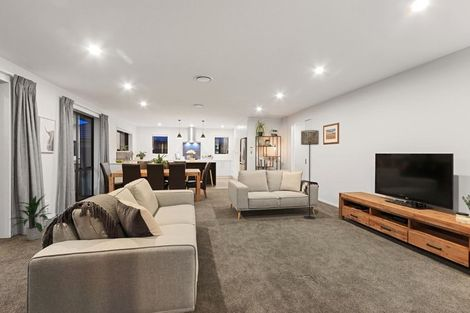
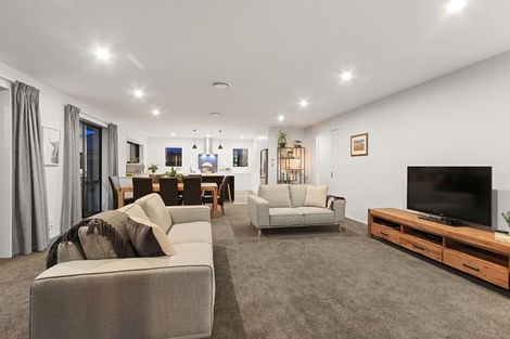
- floor lamp (309, 174)
- indoor plant (33, 217)
